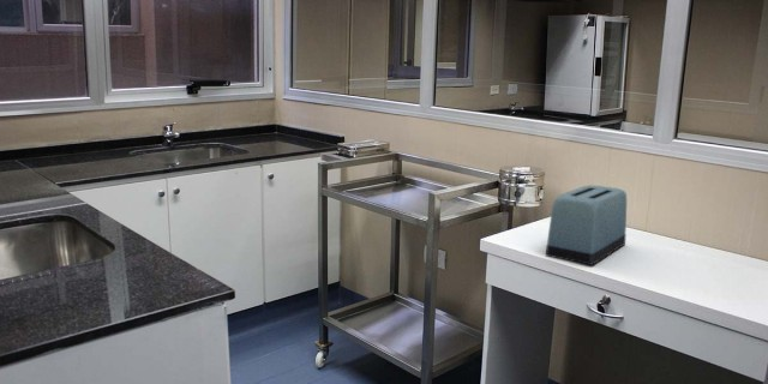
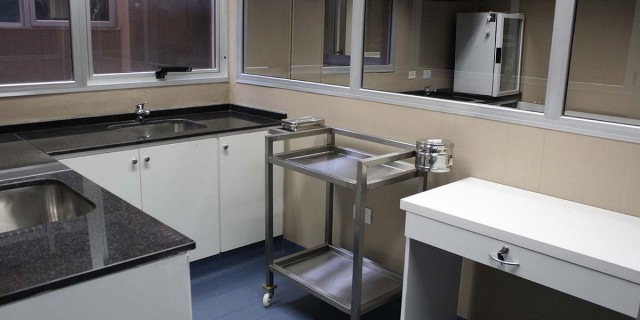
- toaster (589, 221)
